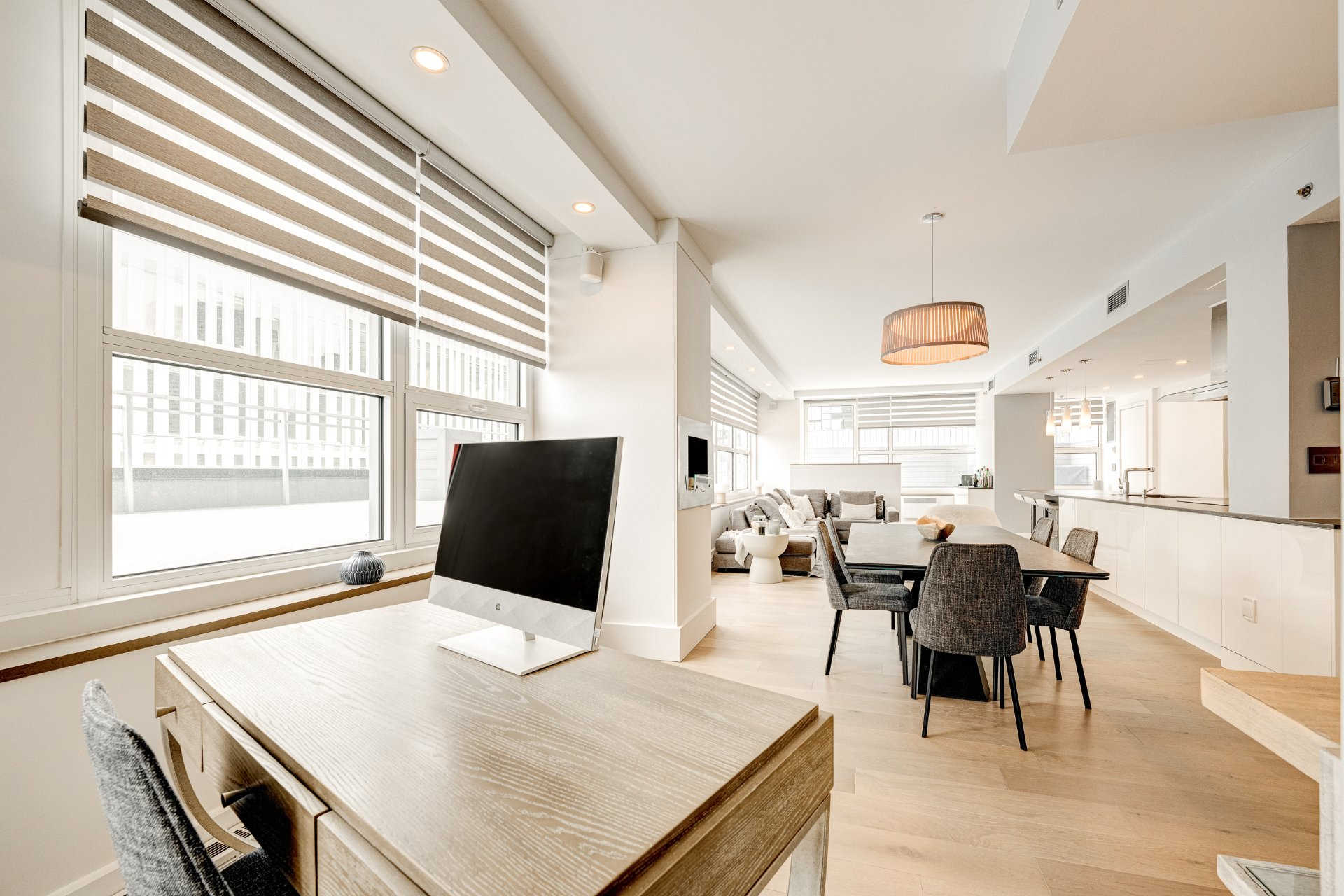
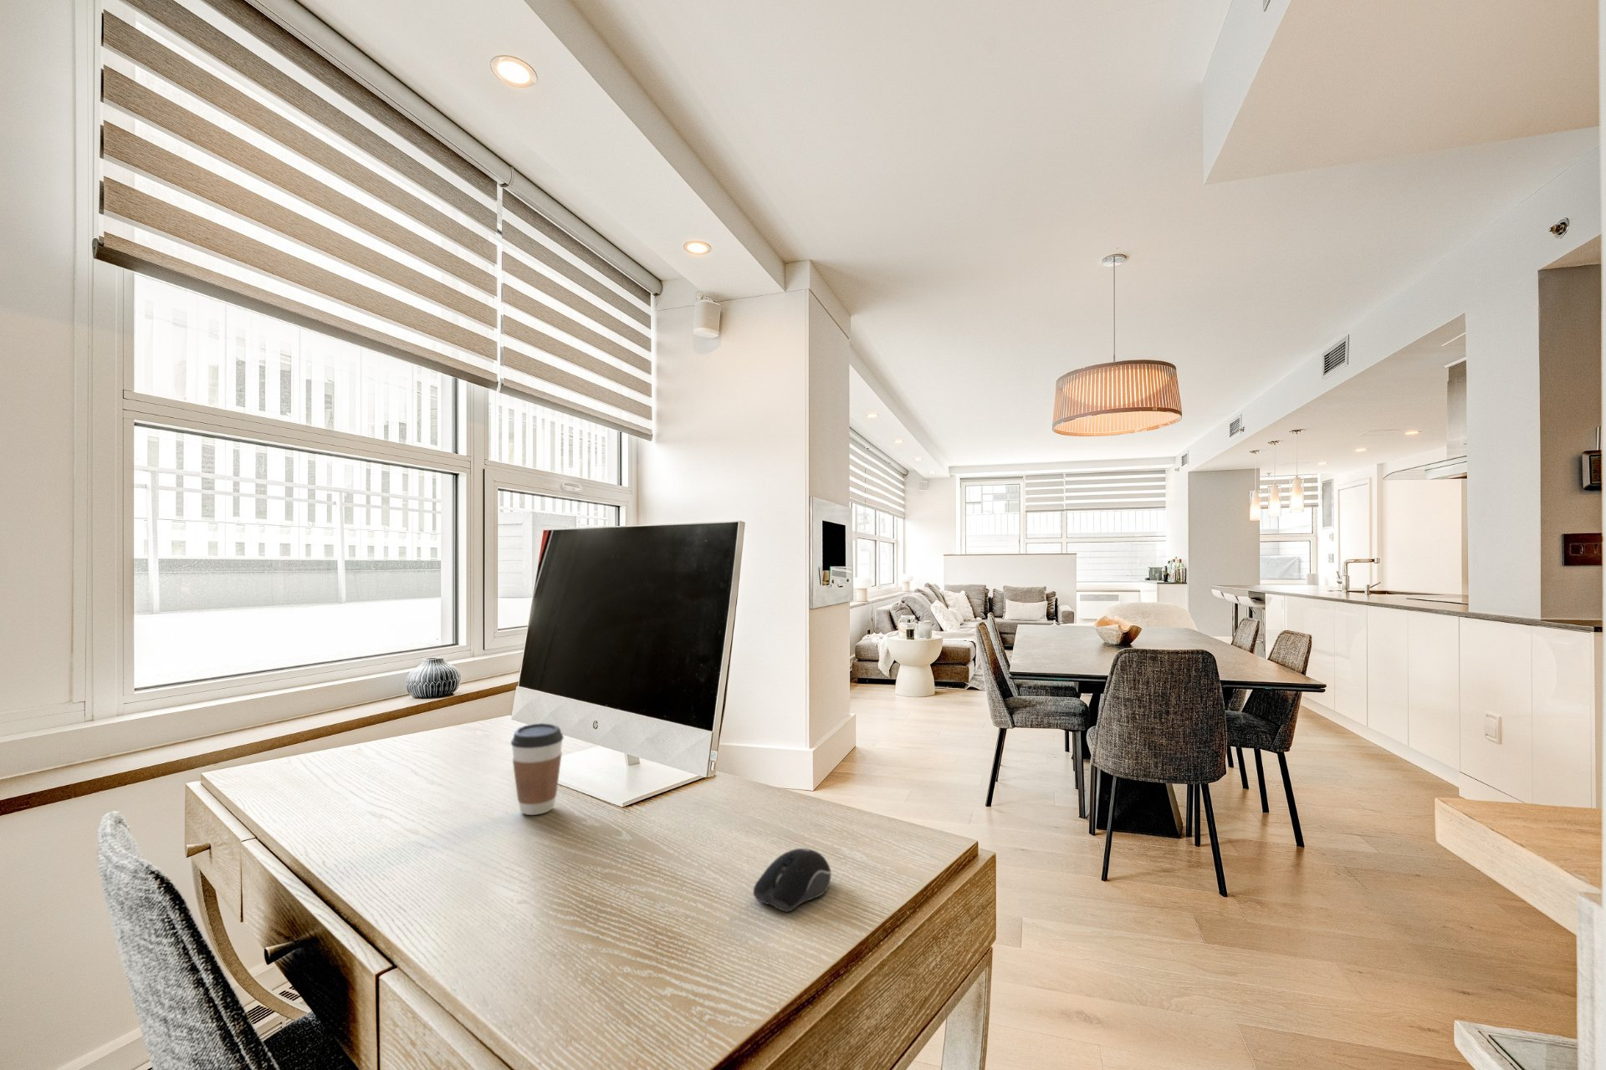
+ computer mouse (795, 872)
+ coffee cup (537, 769)
